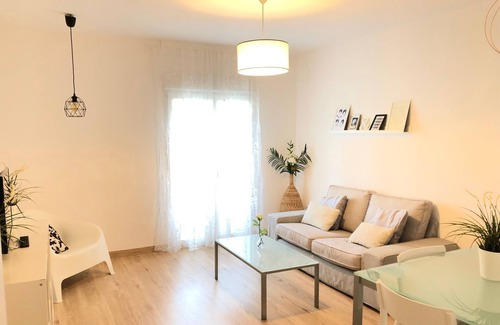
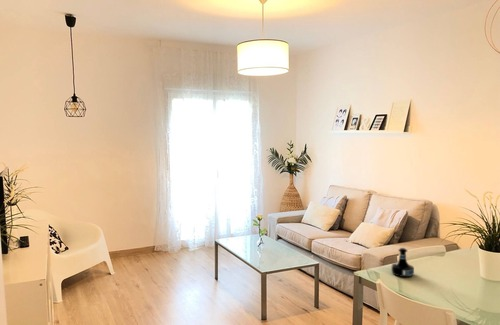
+ tequila bottle (402, 261)
